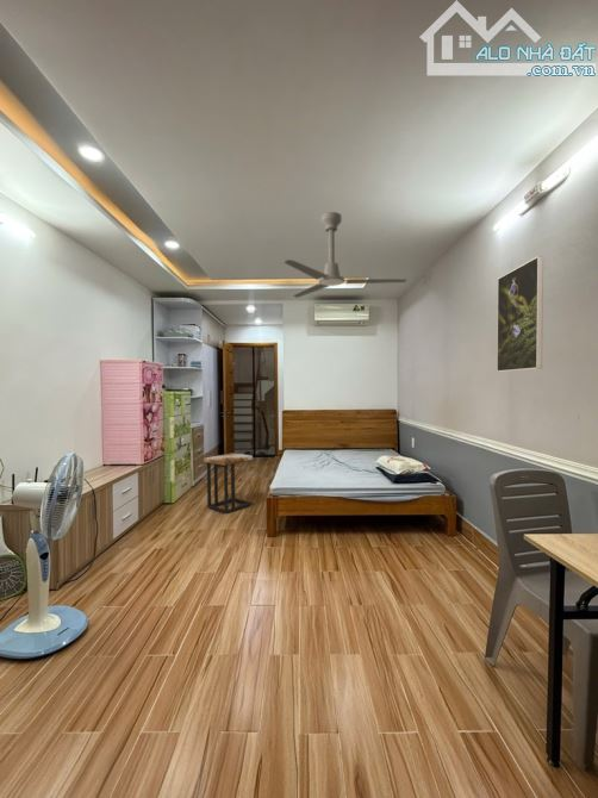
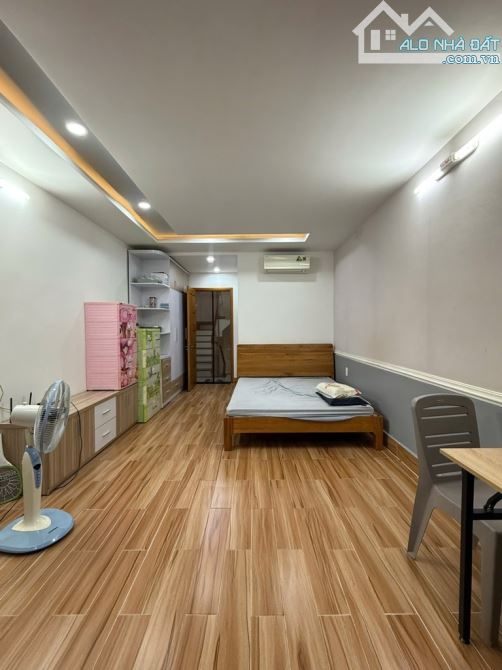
- side table (226, 481)
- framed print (517, 319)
- ceiling fan (334, 248)
